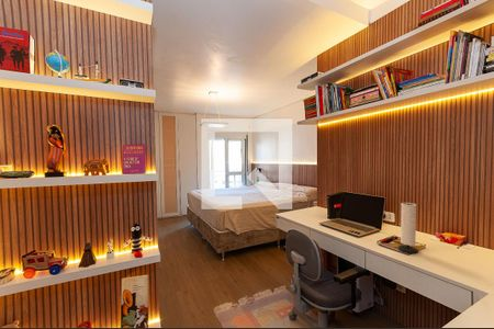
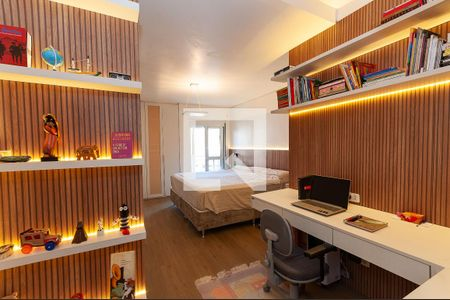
- speaker (407, 226)
